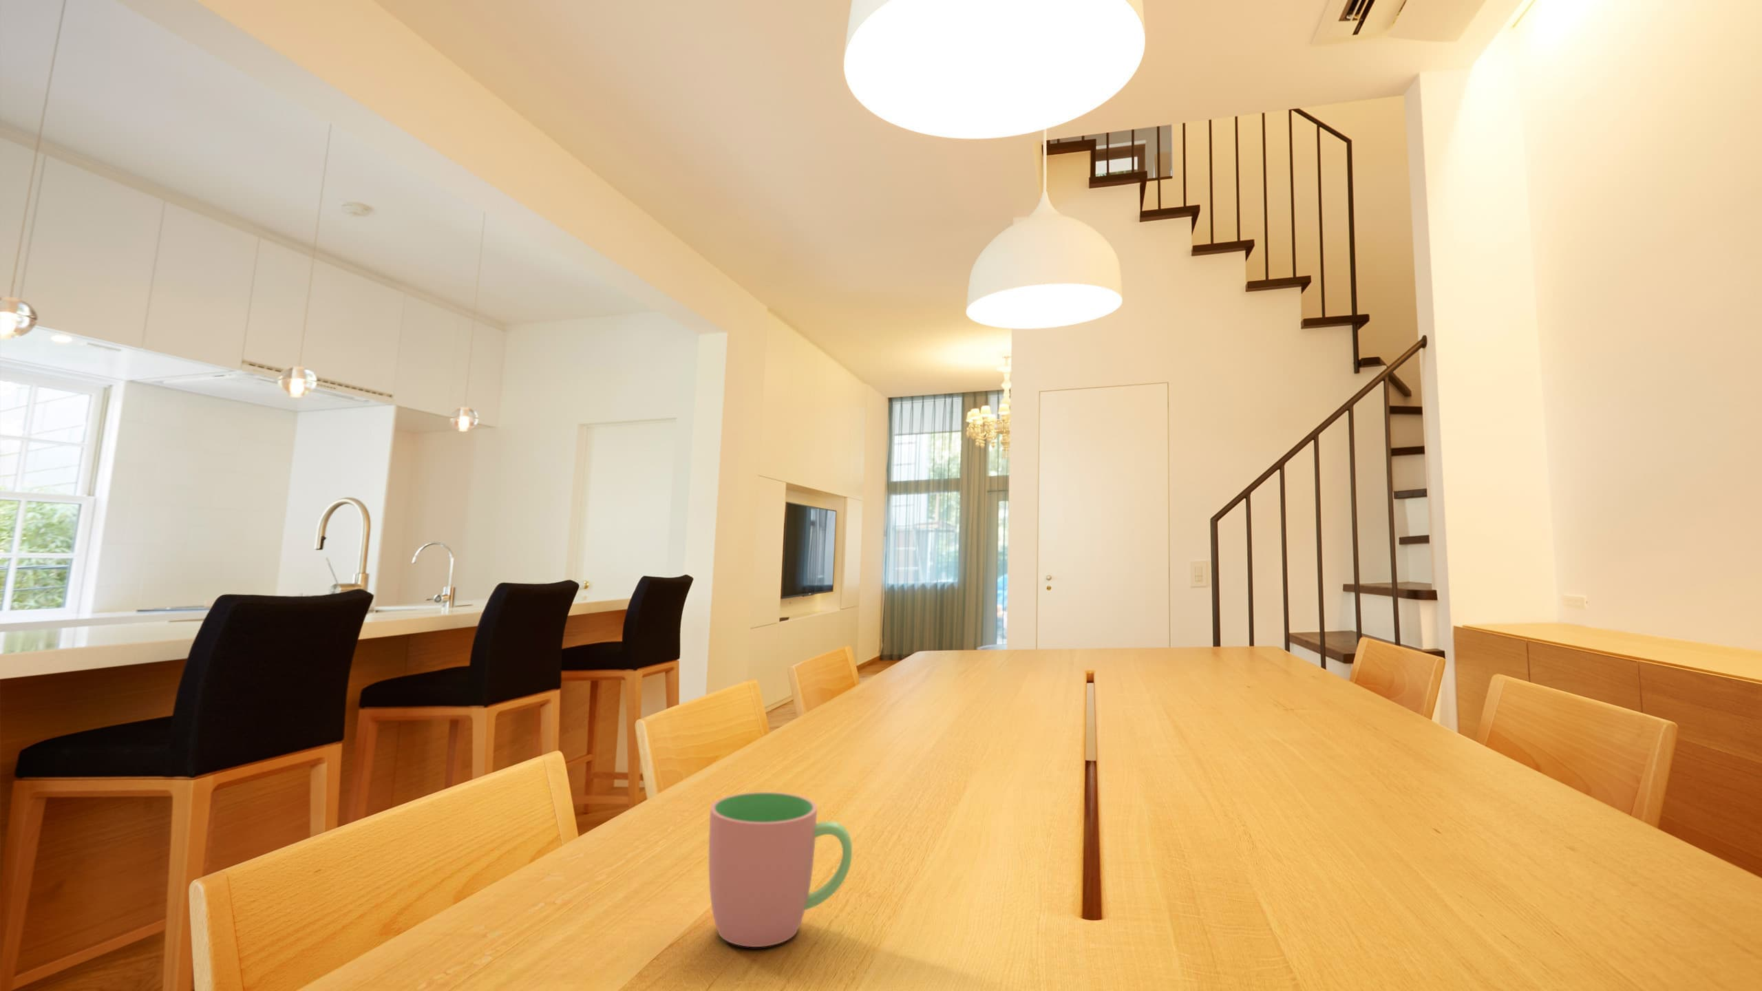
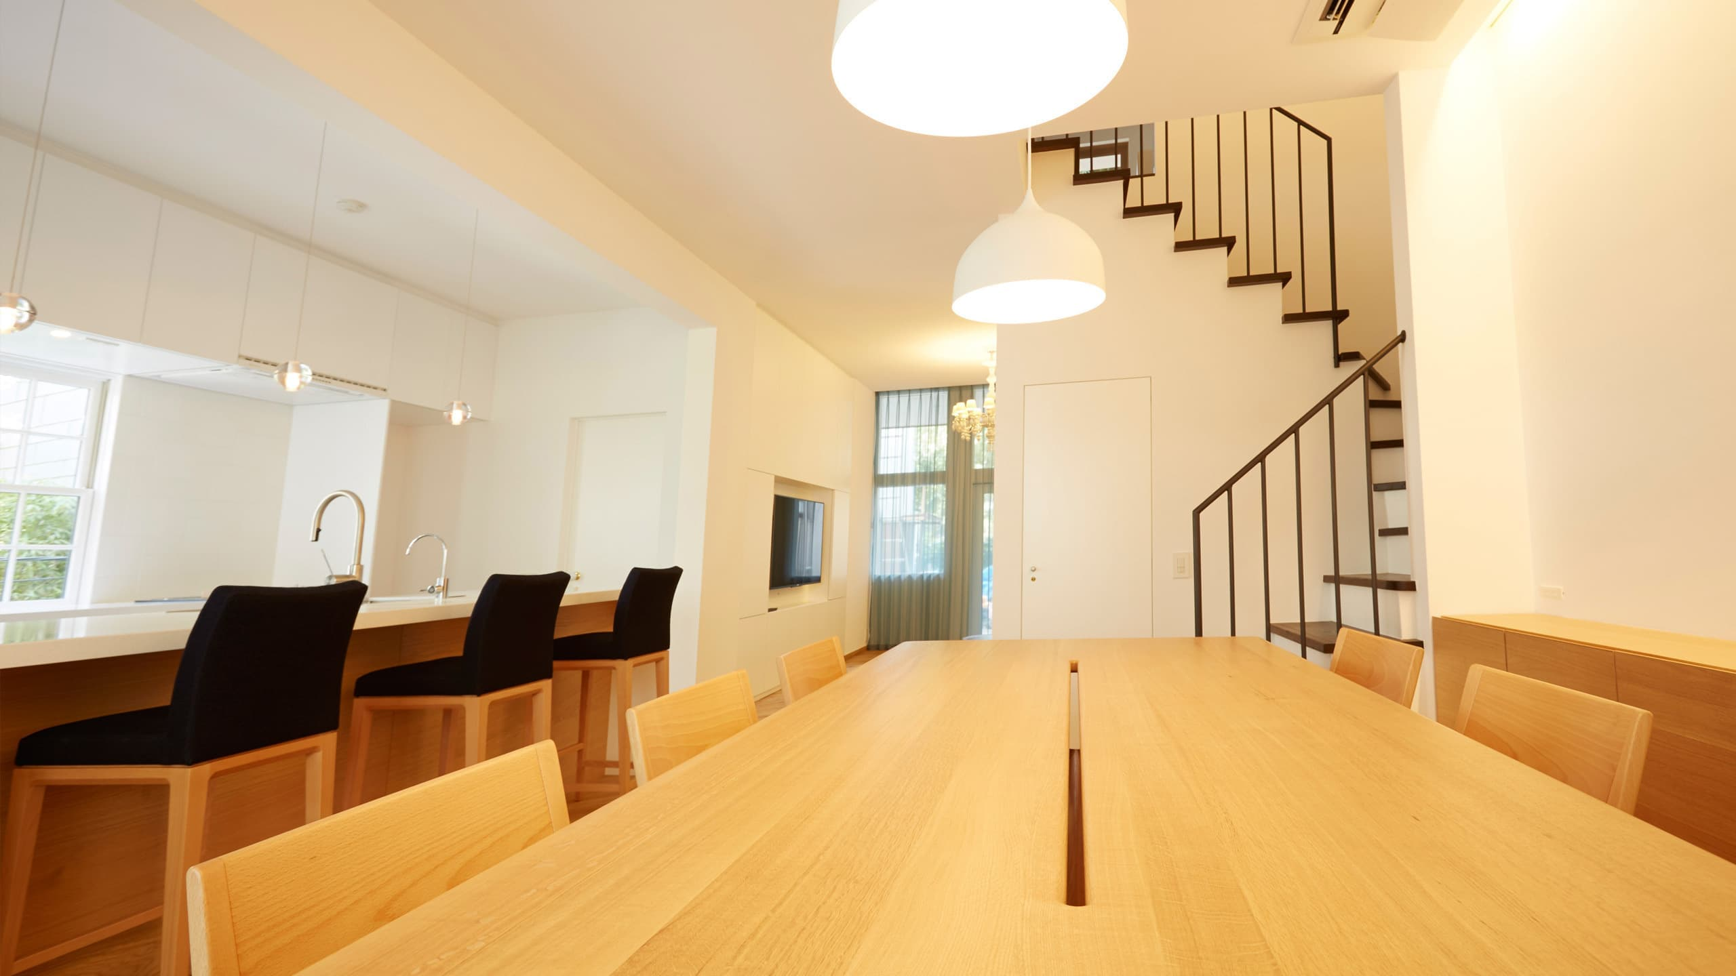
- cup (779, 868)
